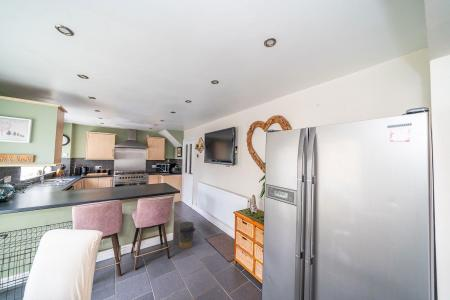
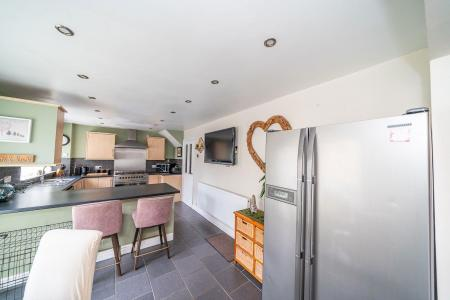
- trash can (186, 236)
